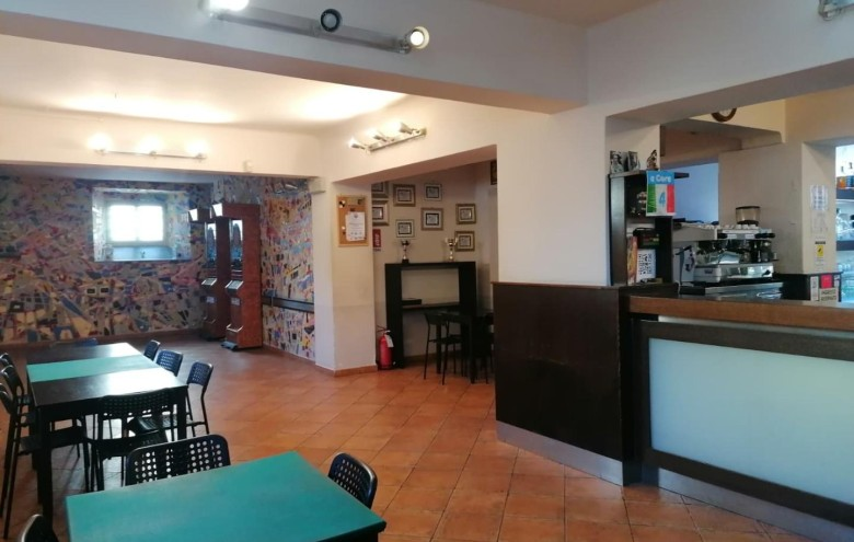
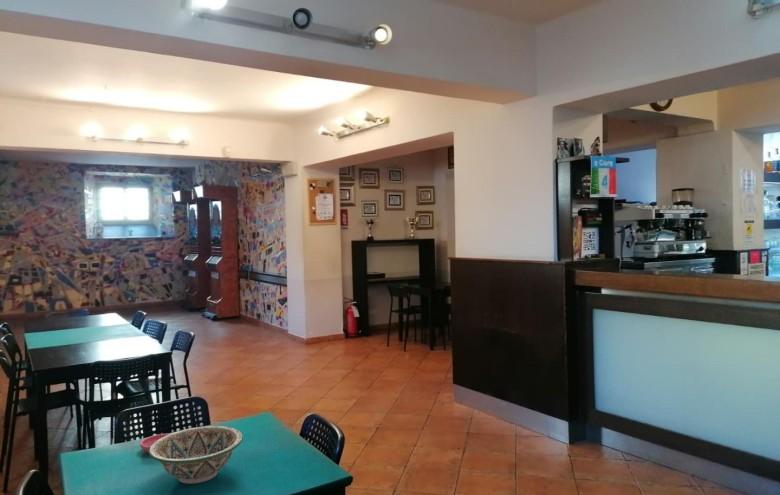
+ saucer (156, 440)
+ decorative bowl (197, 458)
